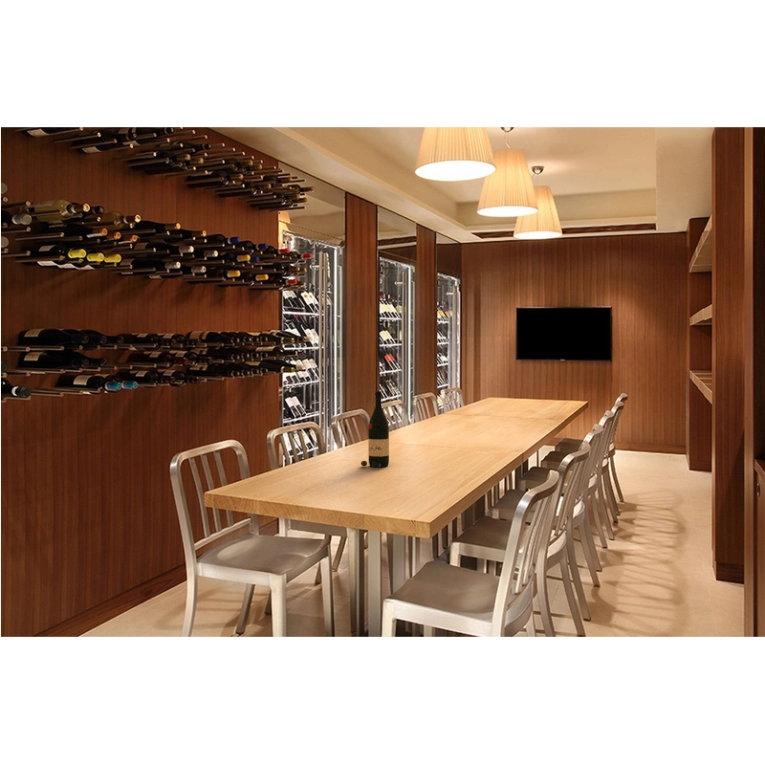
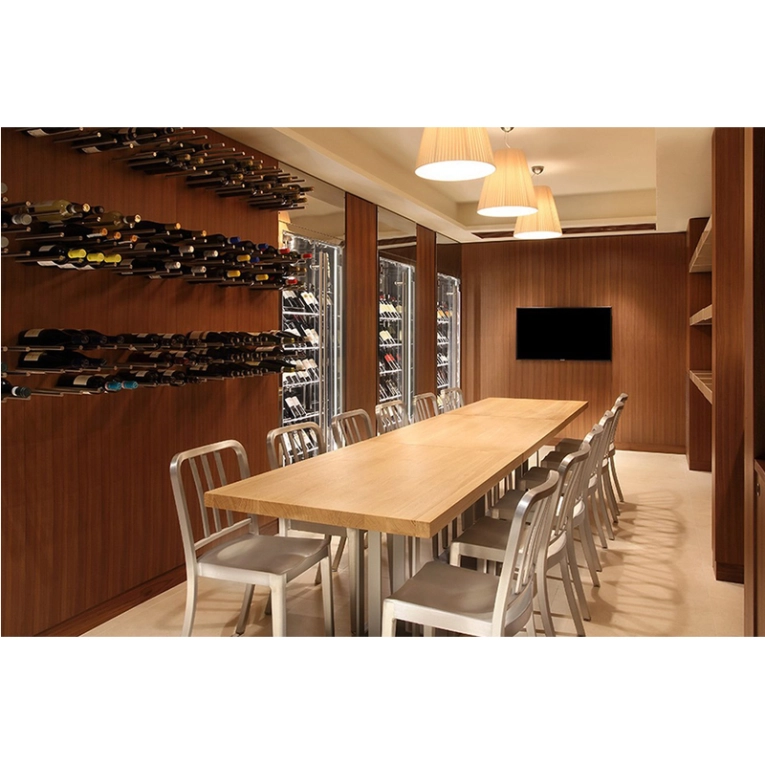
- wine bottle (376, 429)
